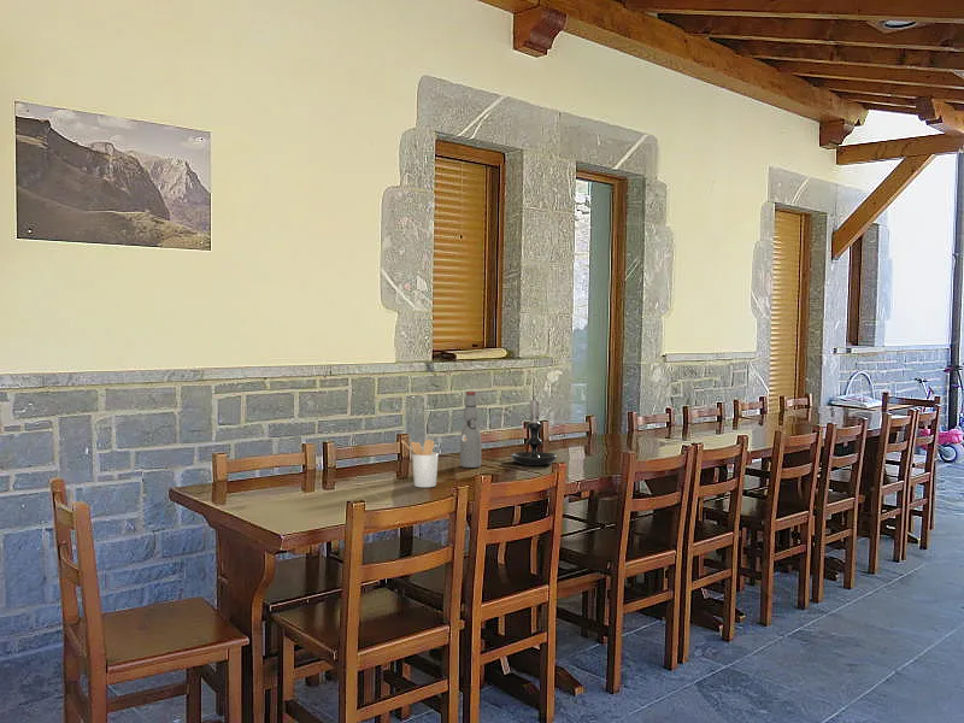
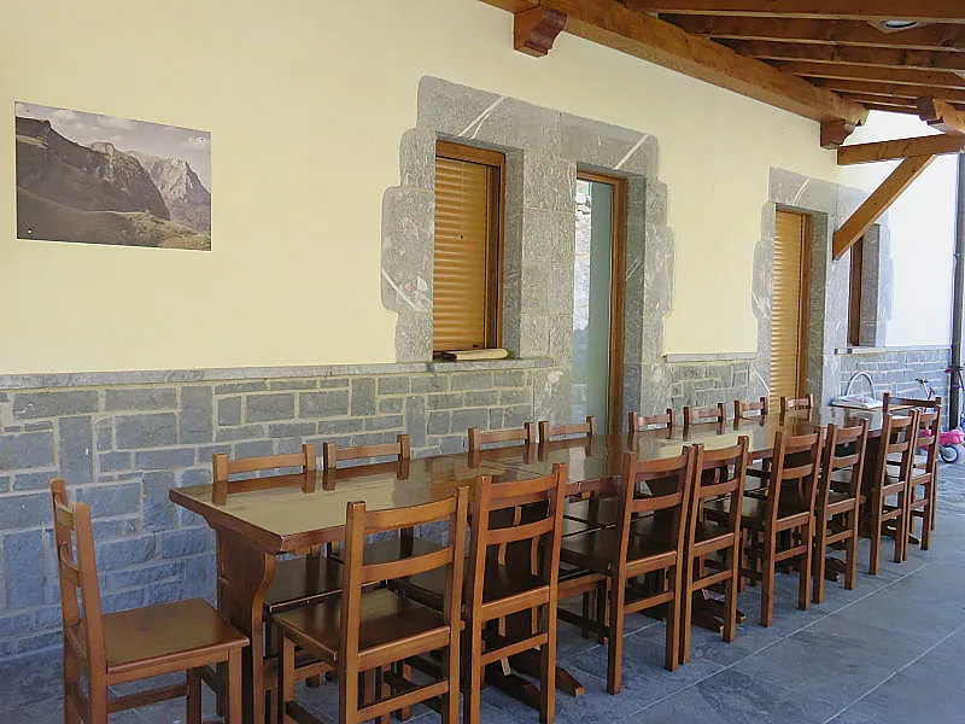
- utensil holder (418, 462)
- candle holder (534, 429)
- bottle (470, 429)
